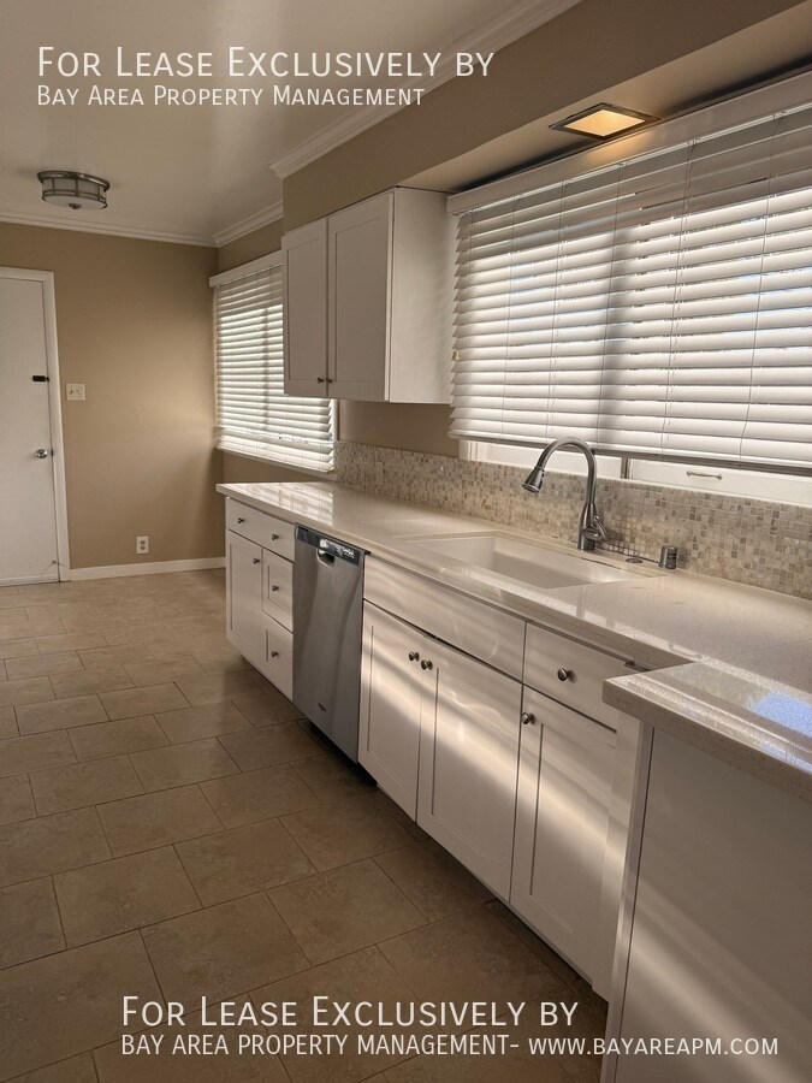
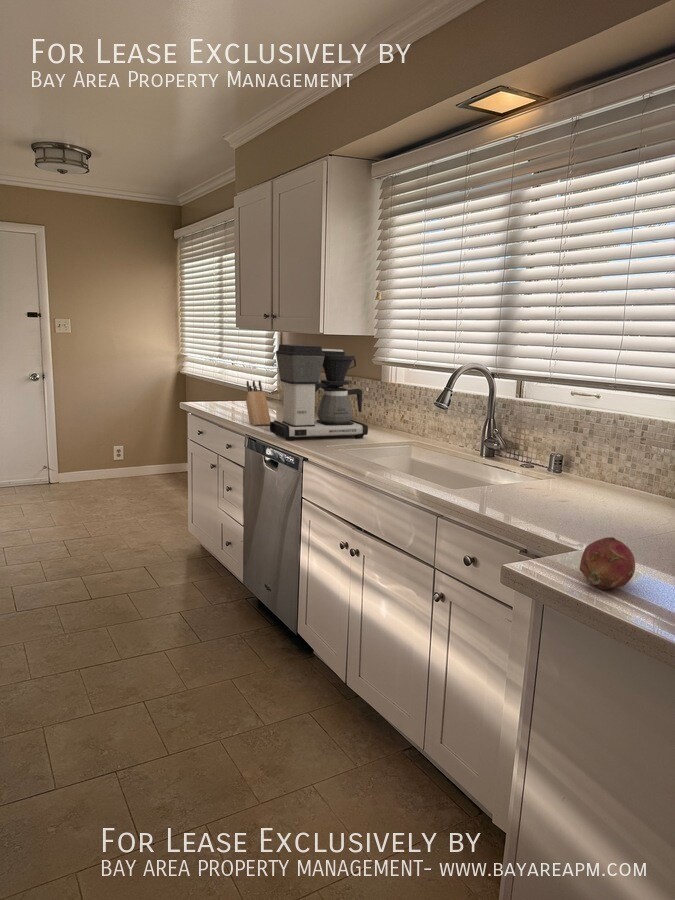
+ fruit (610, 561)
+ knife block (257, 402)
+ coffee maker (322, 388)
